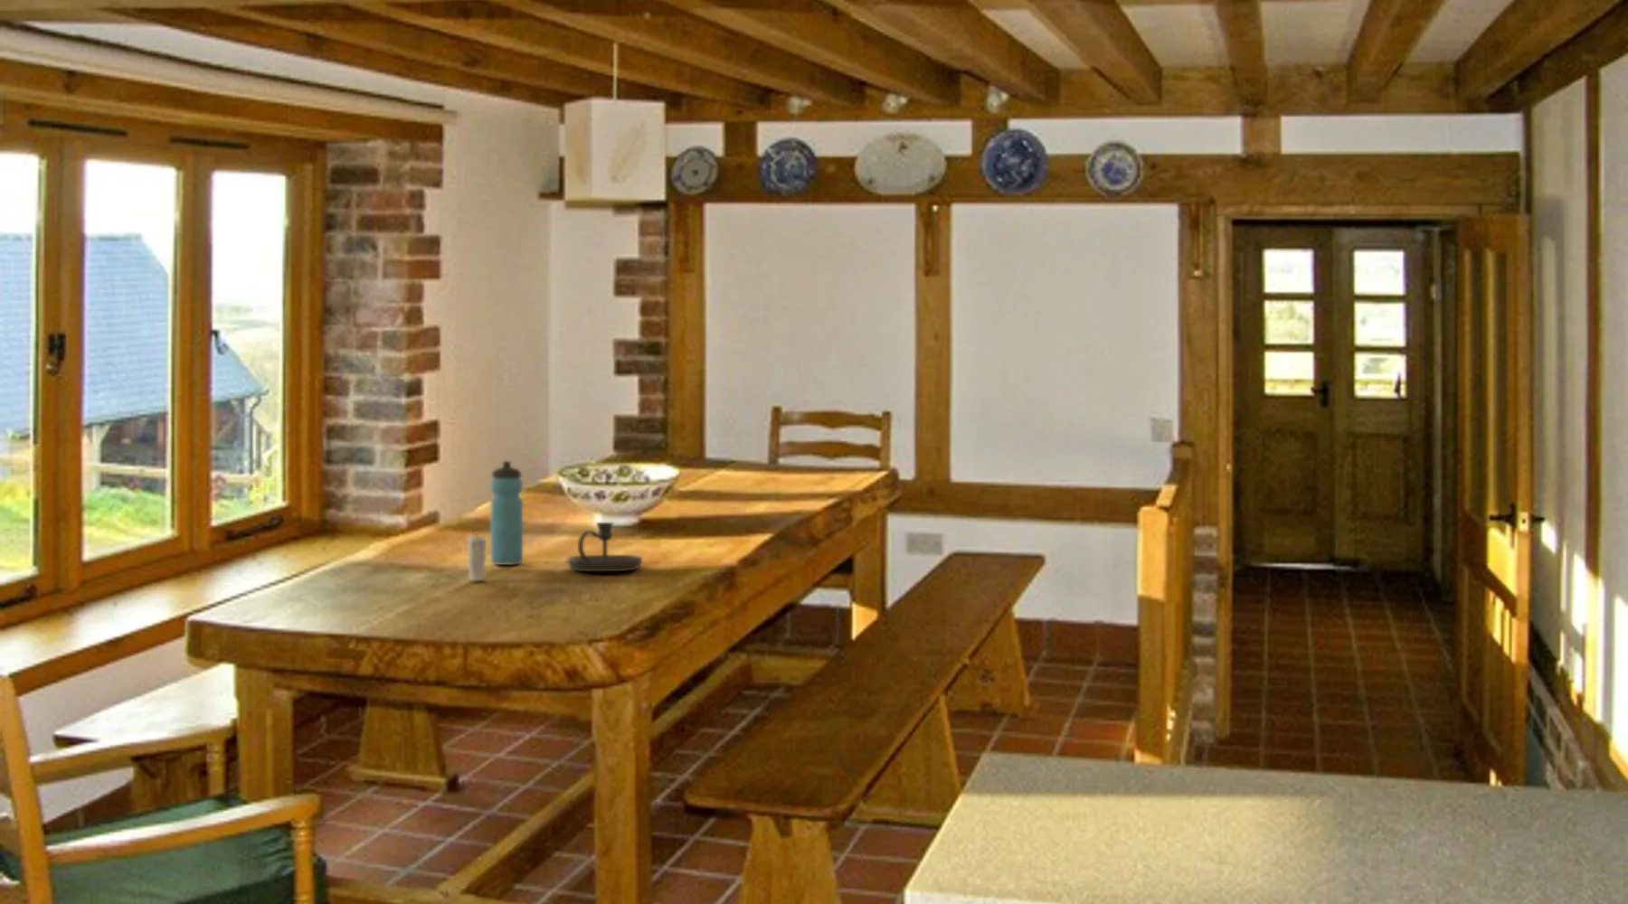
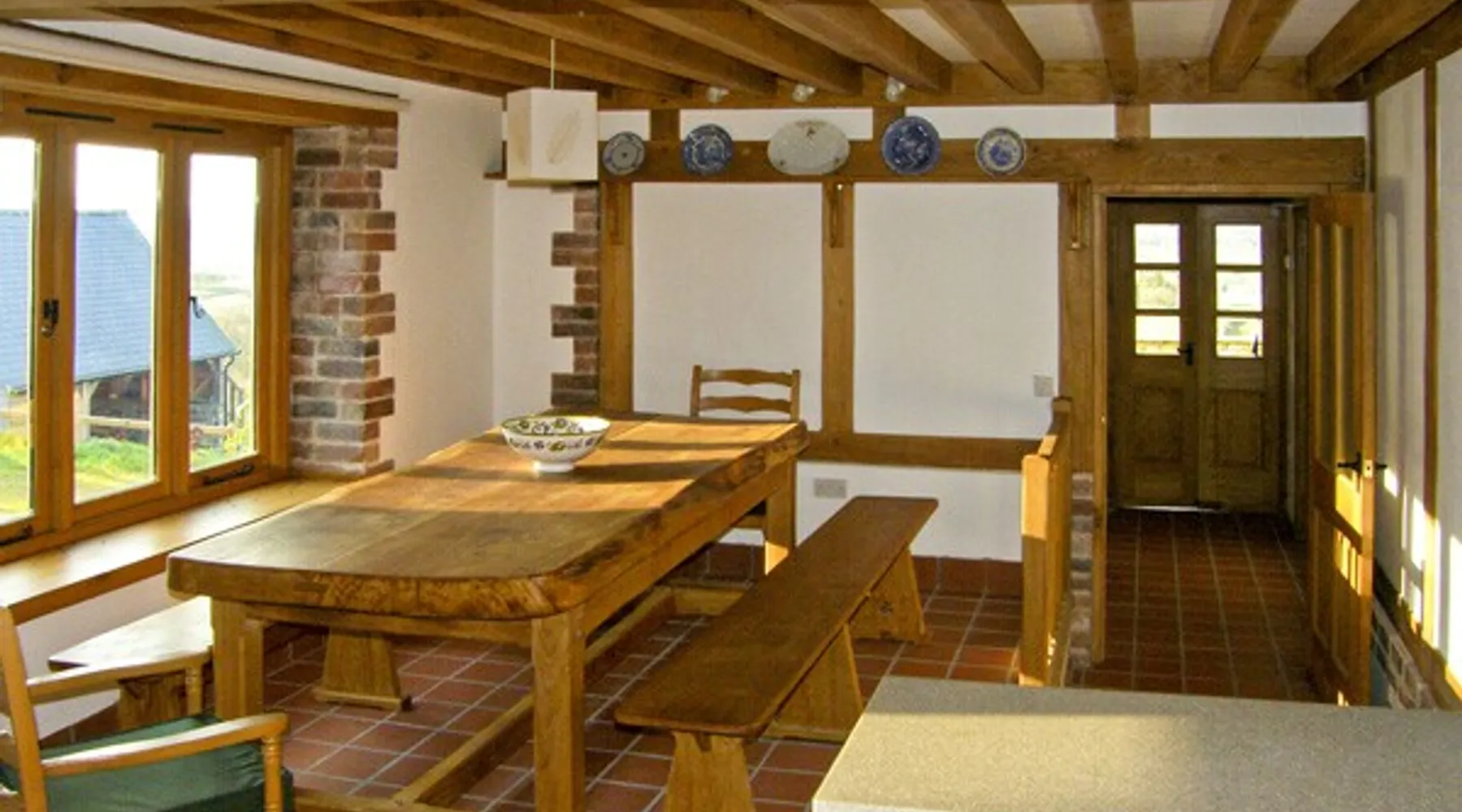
- candlestick (602, 546)
- candle (477, 553)
- water bottle (507, 512)
